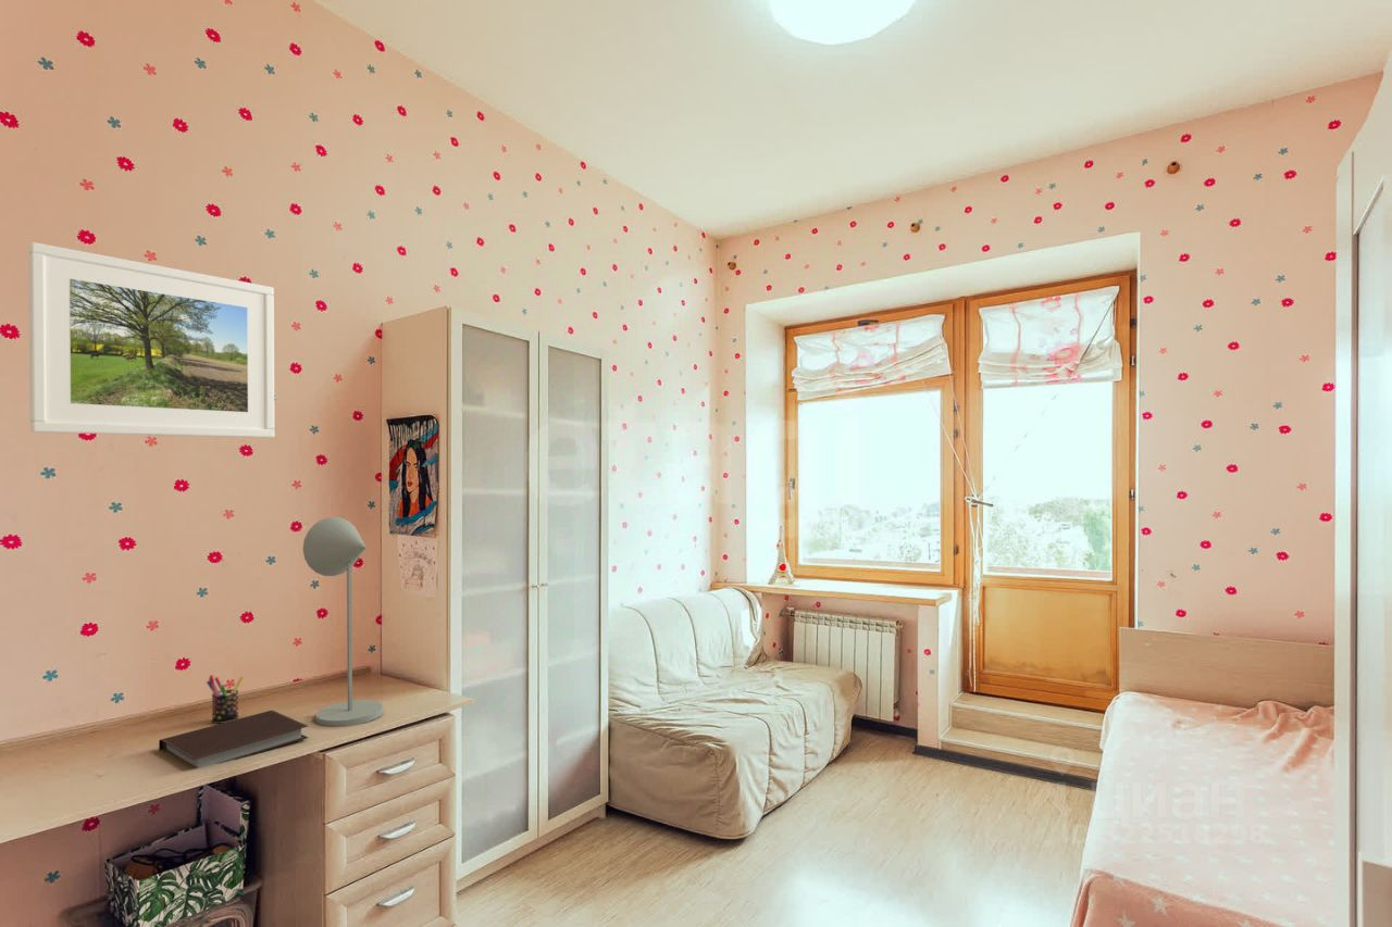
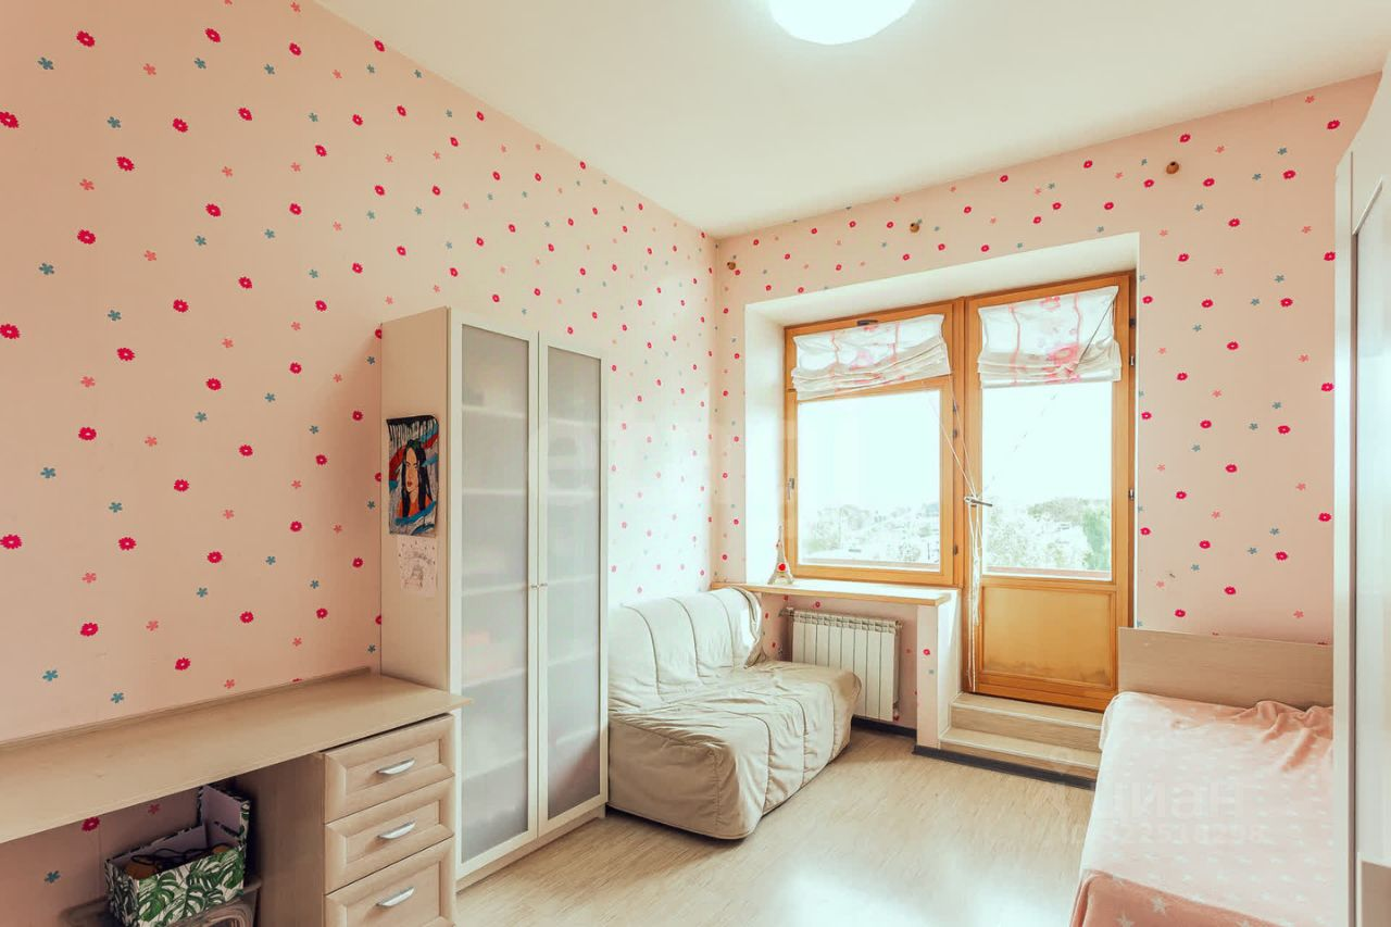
- notebook (235, 738)
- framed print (165, 351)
- desk lamp (349, 616)
- pen holder (223, 697)
